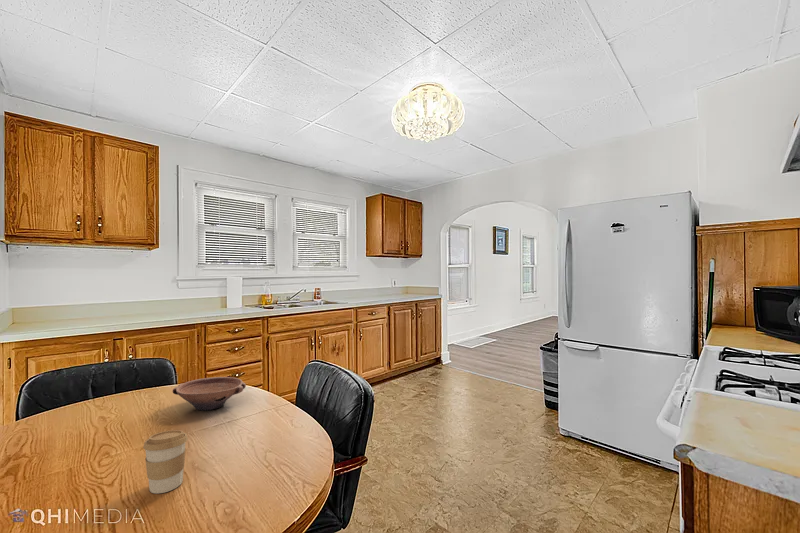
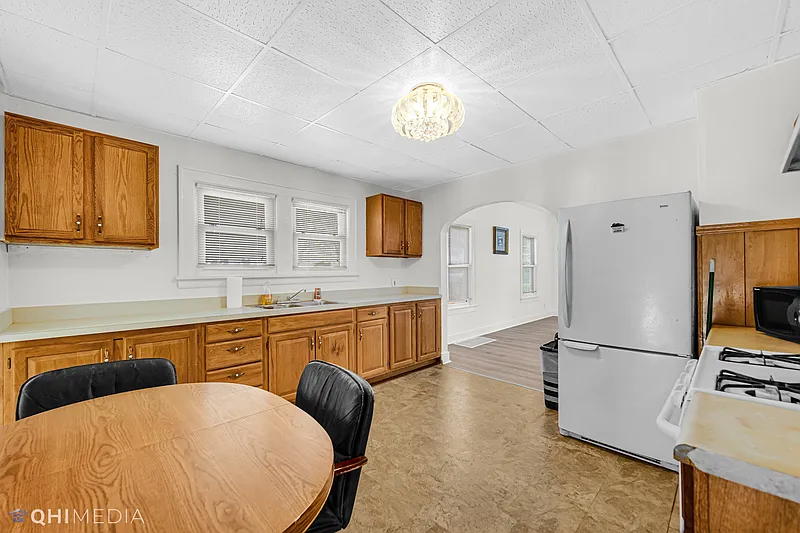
- coffee cup (166, 458)
- bowl (210, 394)
